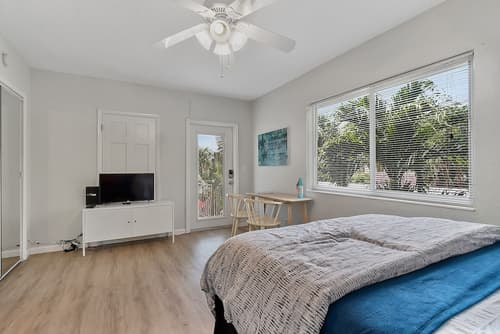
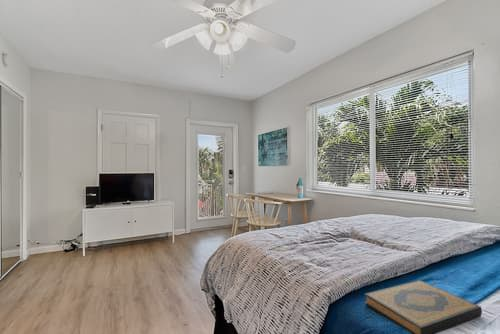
+ hardback book (420, 304)
